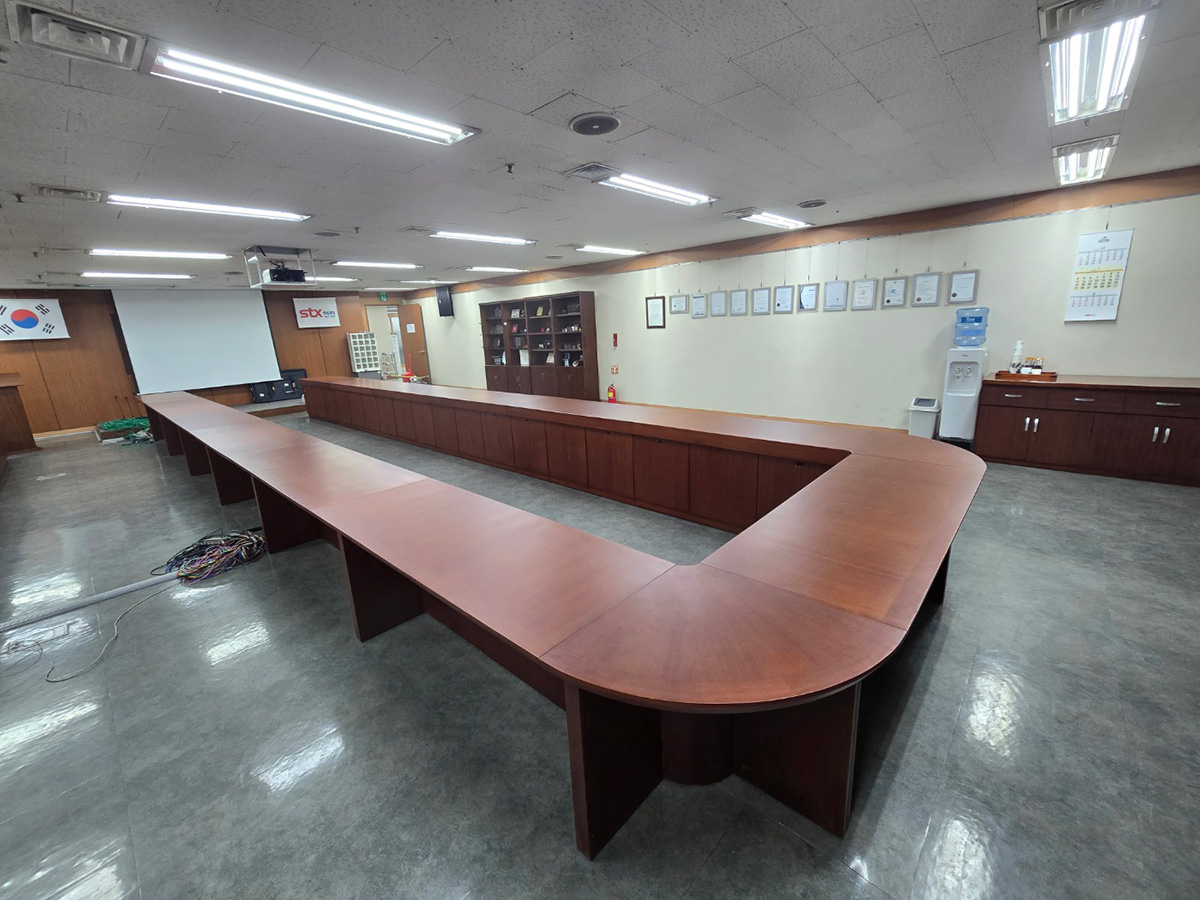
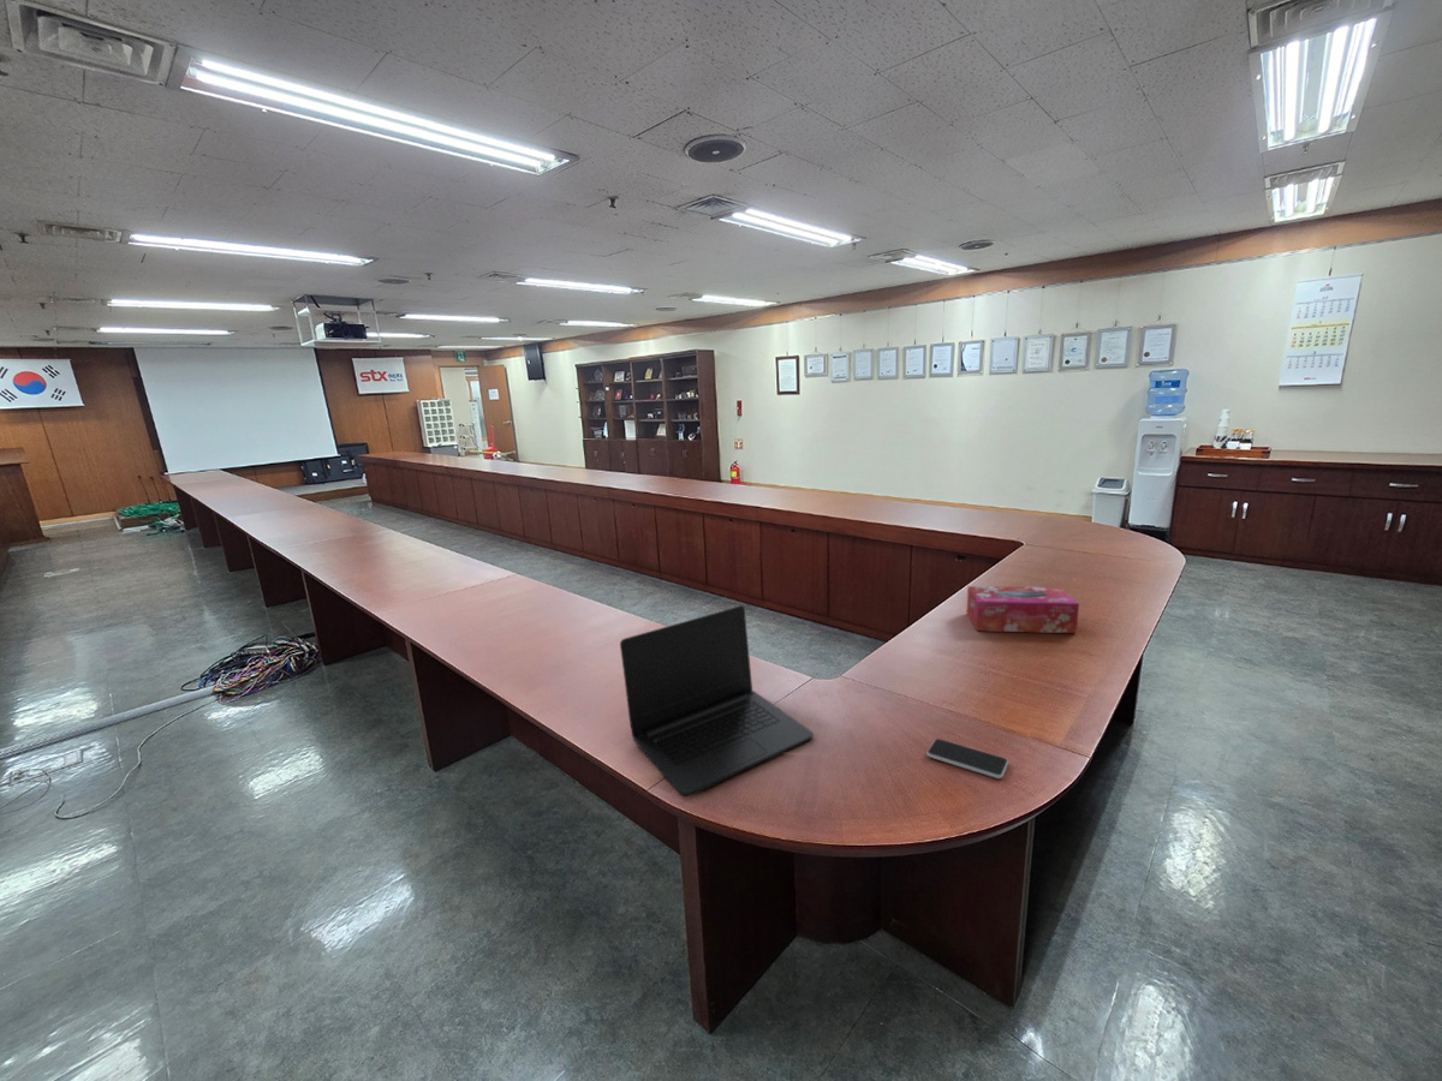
+ laptop (716, 689)
+ tissue box (1019, 608)
+ smartphone (966, 757)
